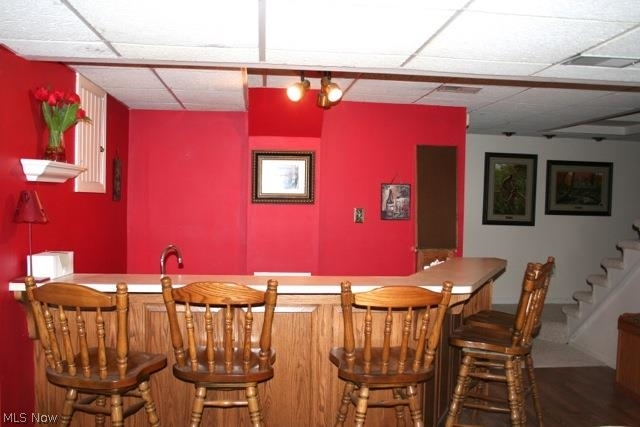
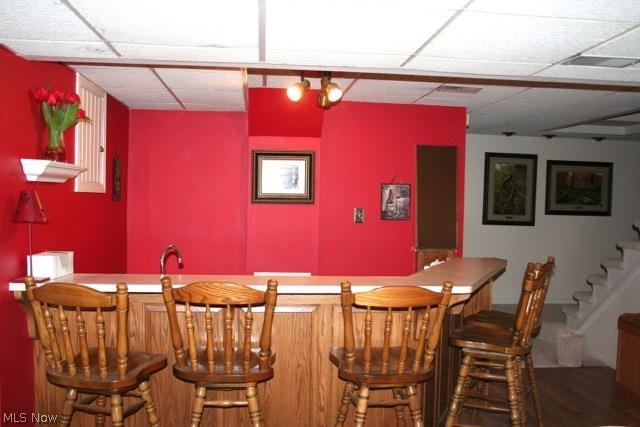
+ wastebasket (569, 348)
